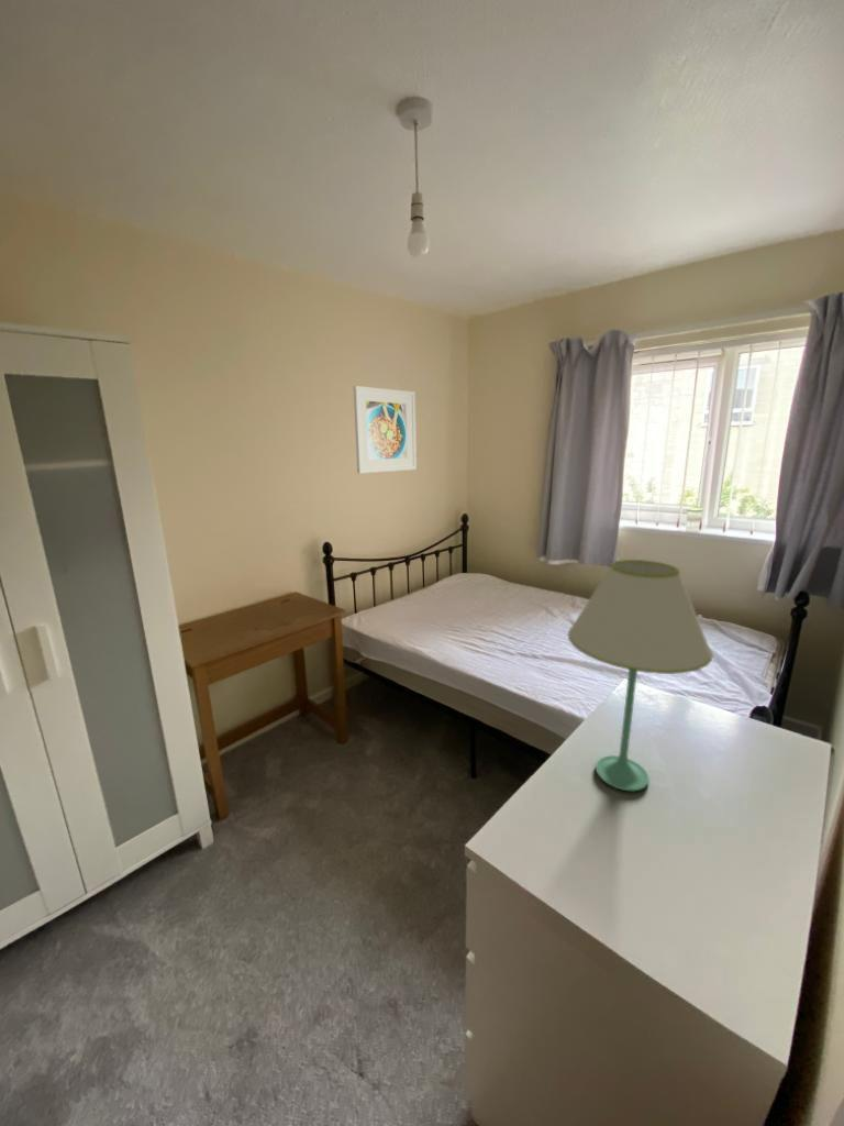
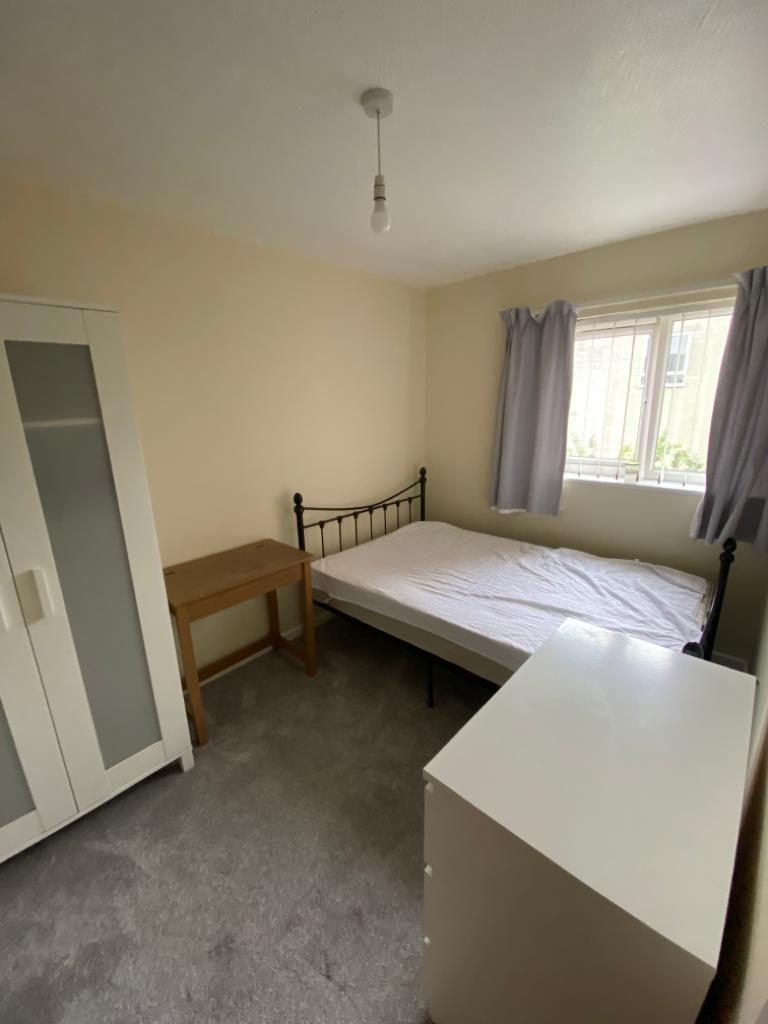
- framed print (387, 431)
- table lamp (632, 676)
